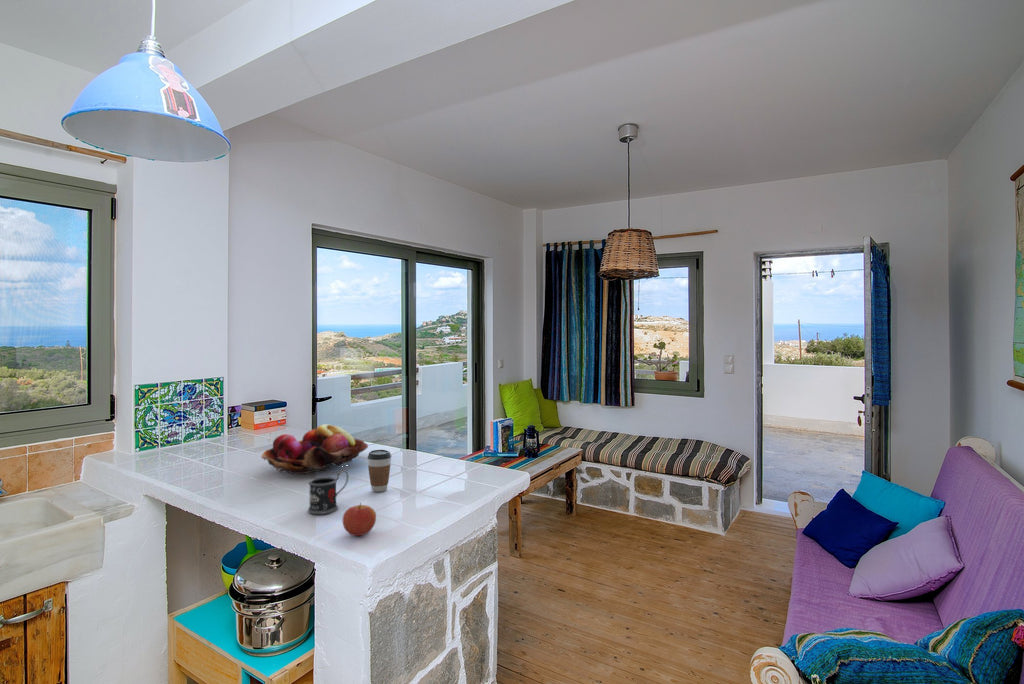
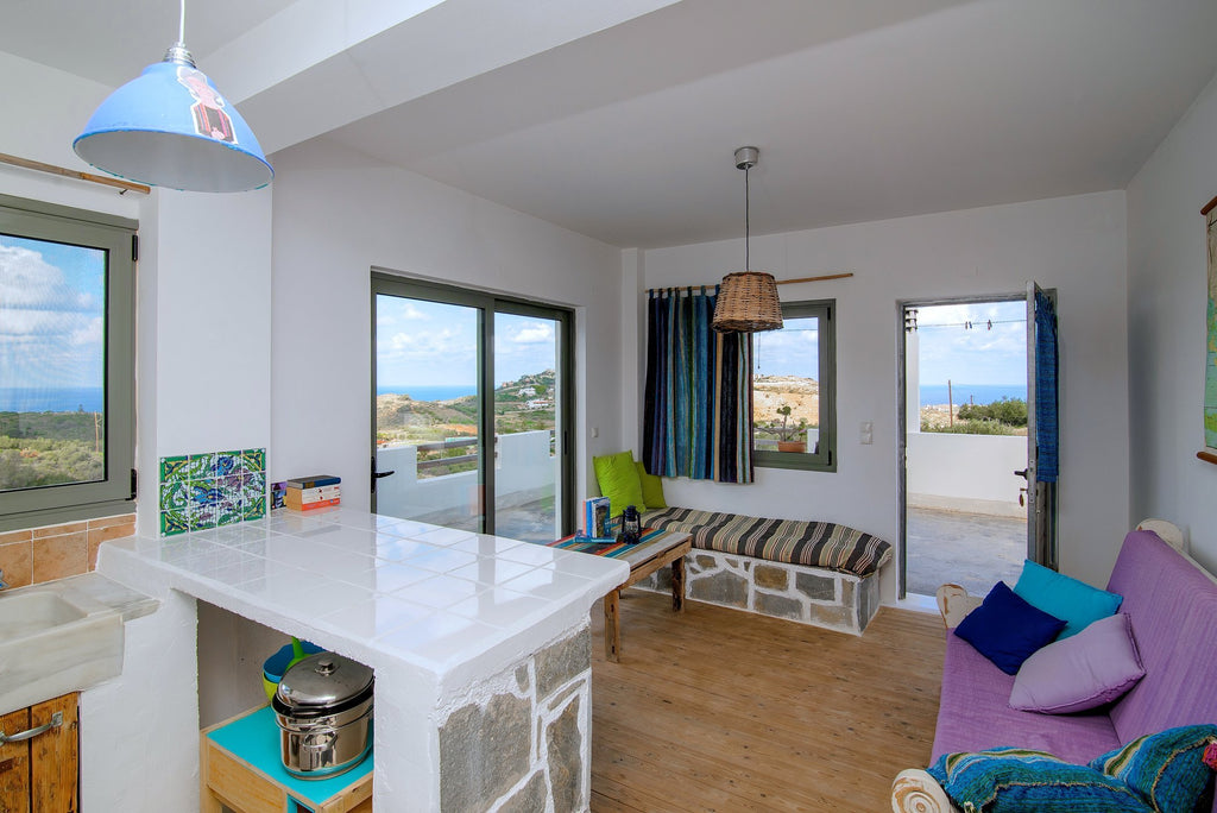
- fruit basket (318, 446)
- mug (329, 490)
- coffee cup (379, 470)
- apple (359, 517)
